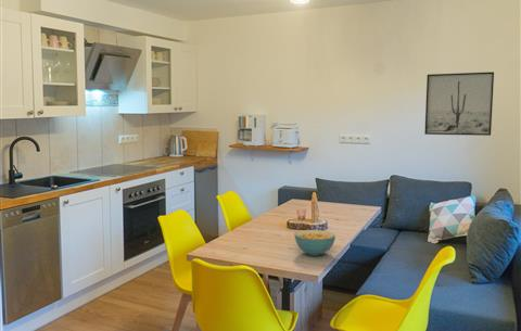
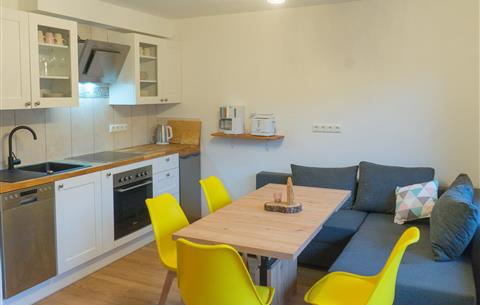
- cereal bowl (314, 244)
- wall art (458, 104)
